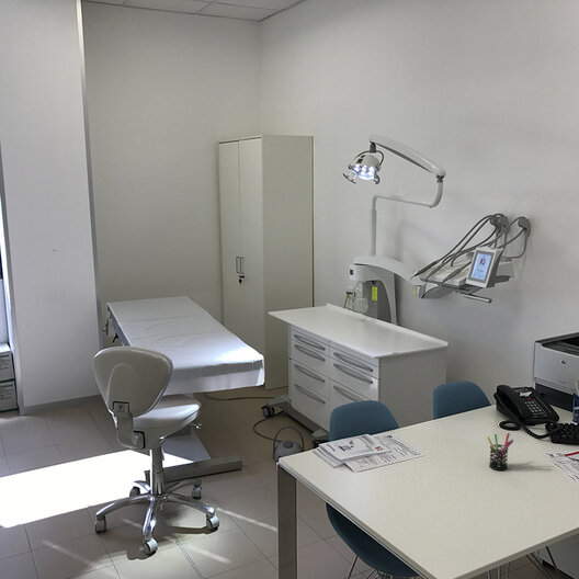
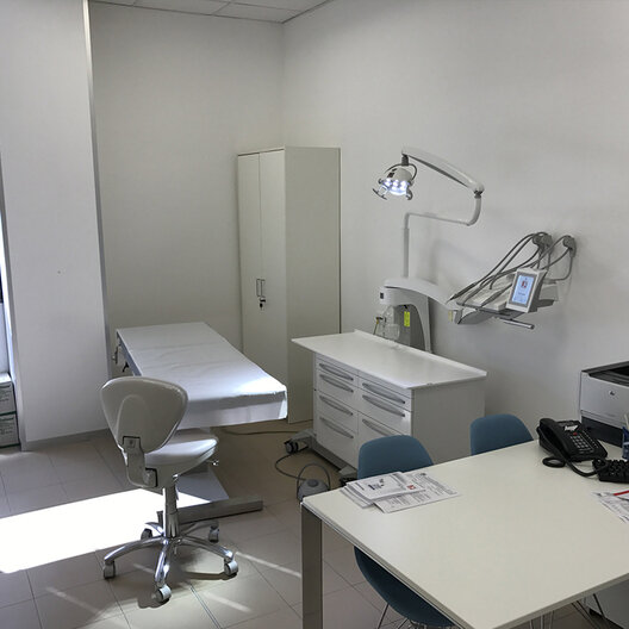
- pen holder (499, 450)
